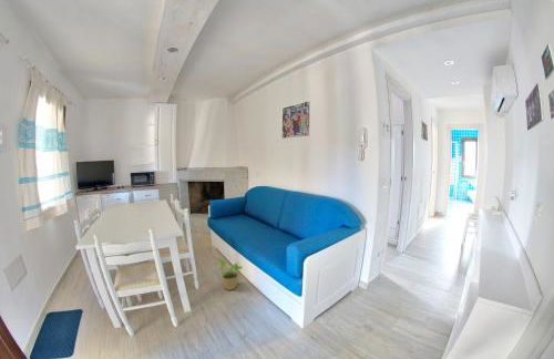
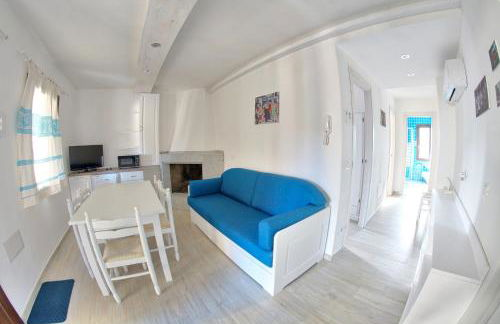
- potted plant (229, 271)
